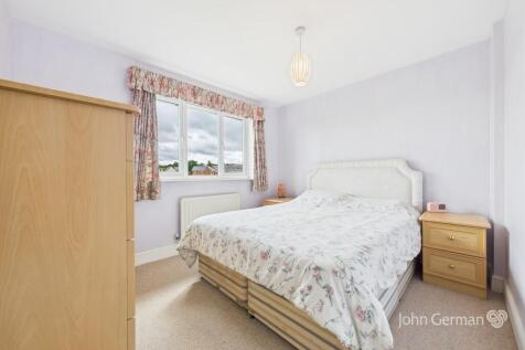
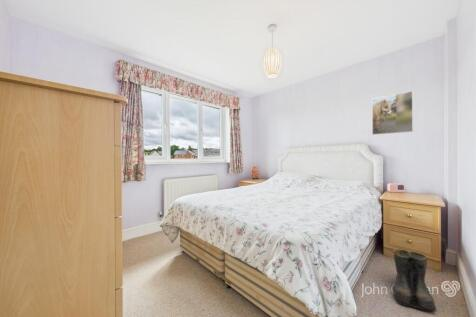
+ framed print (391, 114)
+ boots (411, 276)
